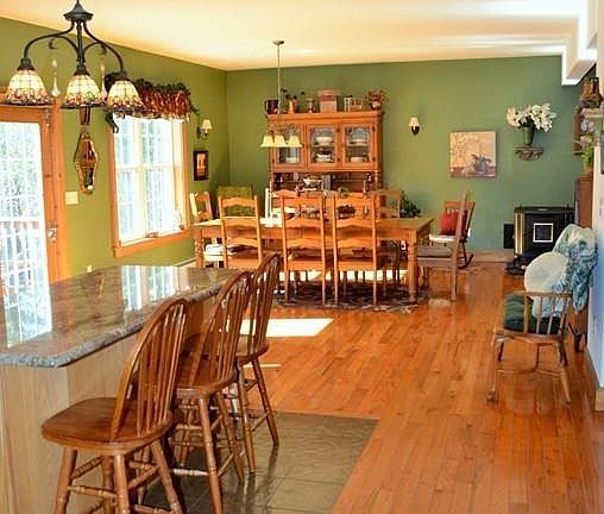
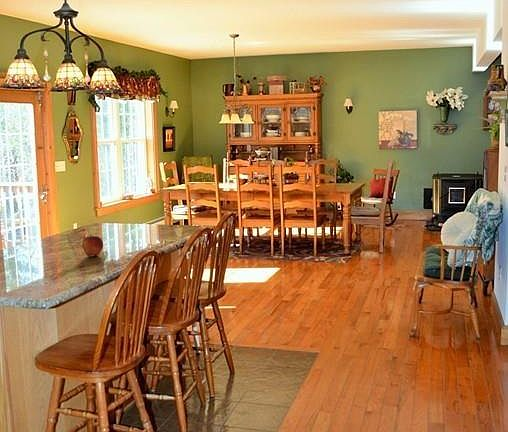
+ fruit (93, 245)
